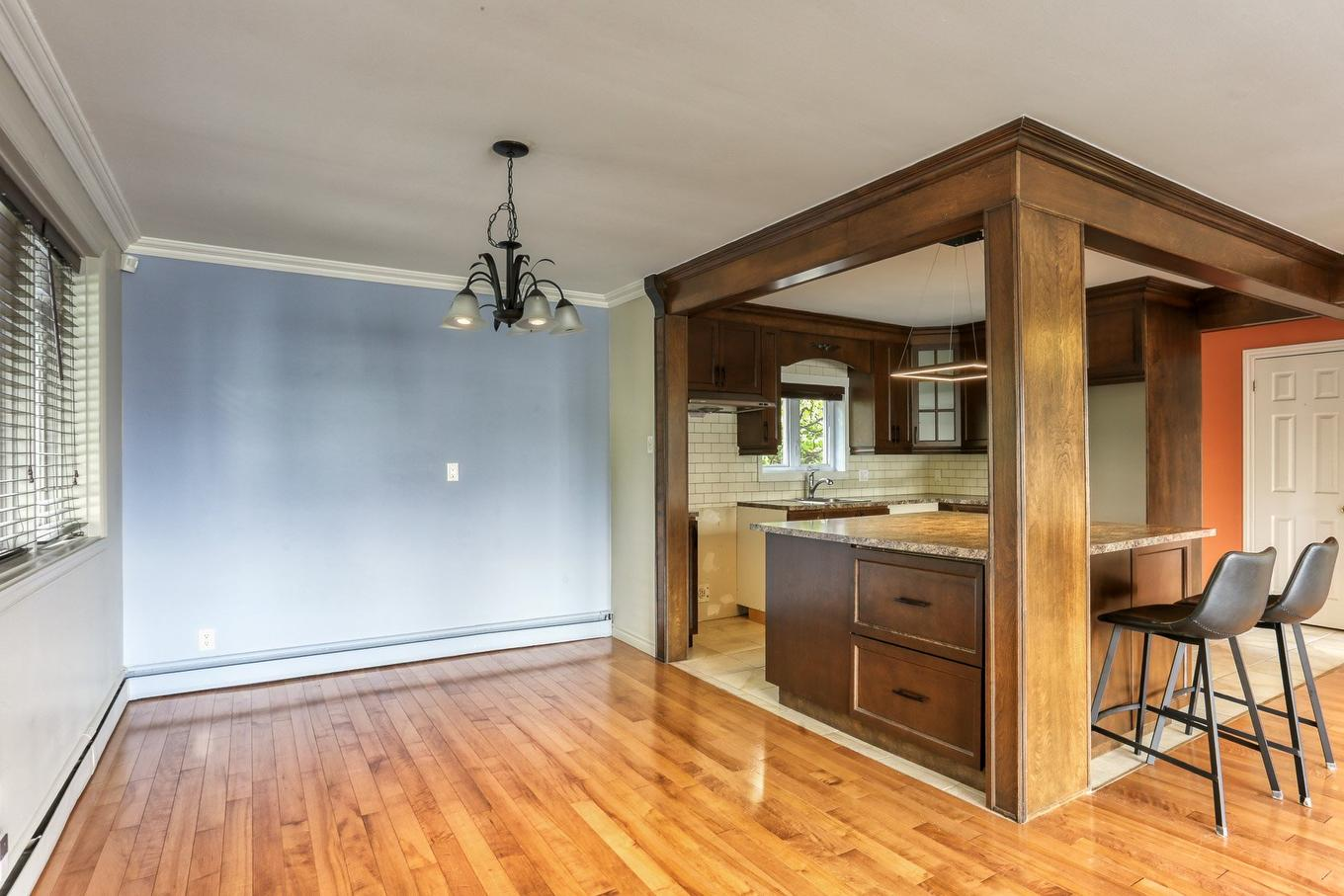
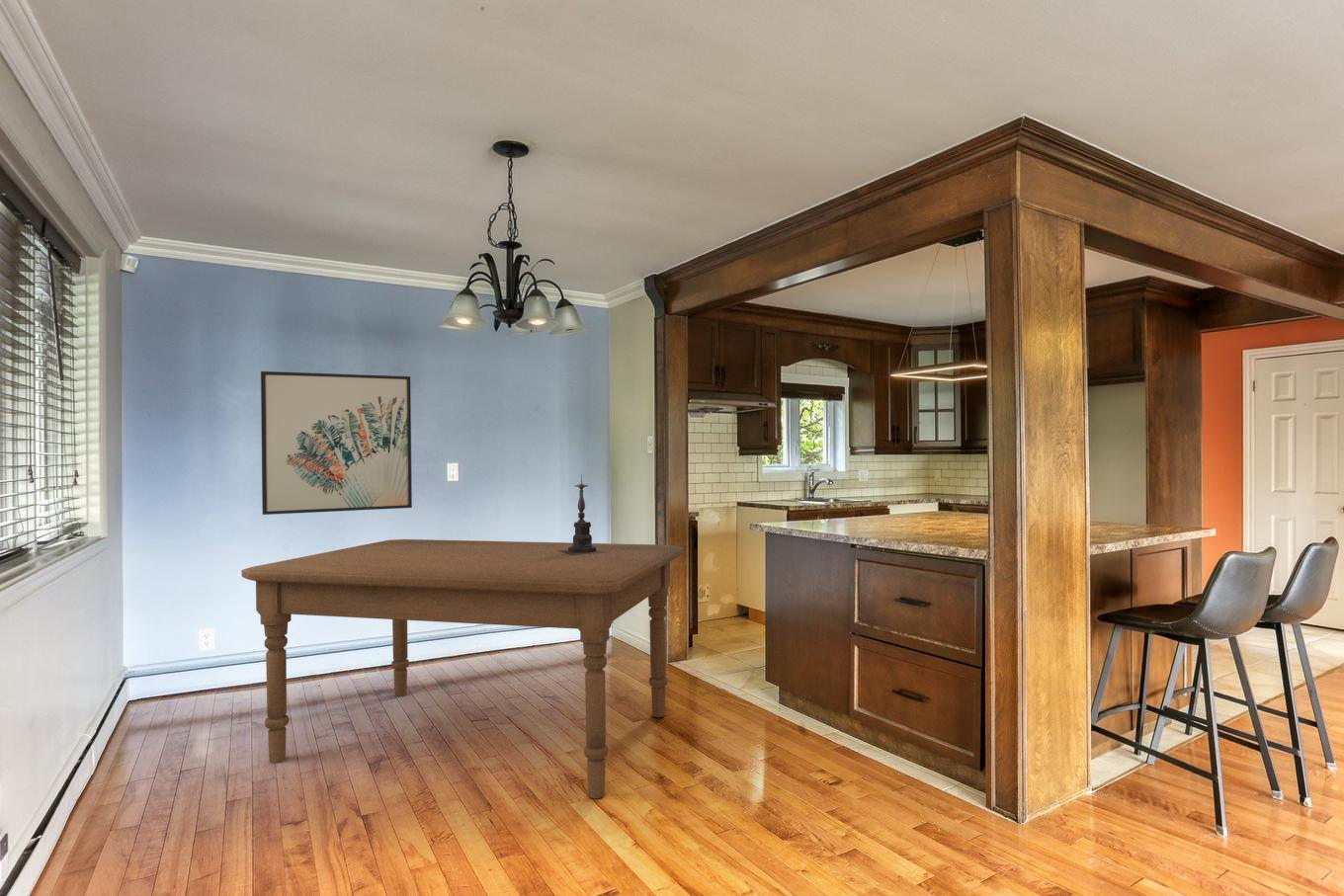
+ candle holder (580, 512)
+ dining table (480, 623)
+ wall art (339, 443)
